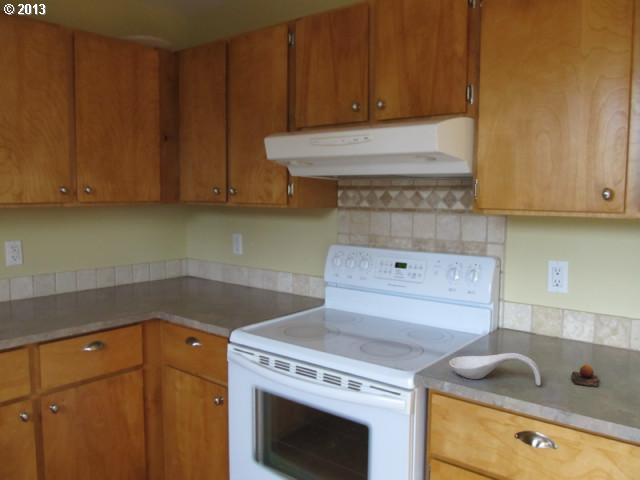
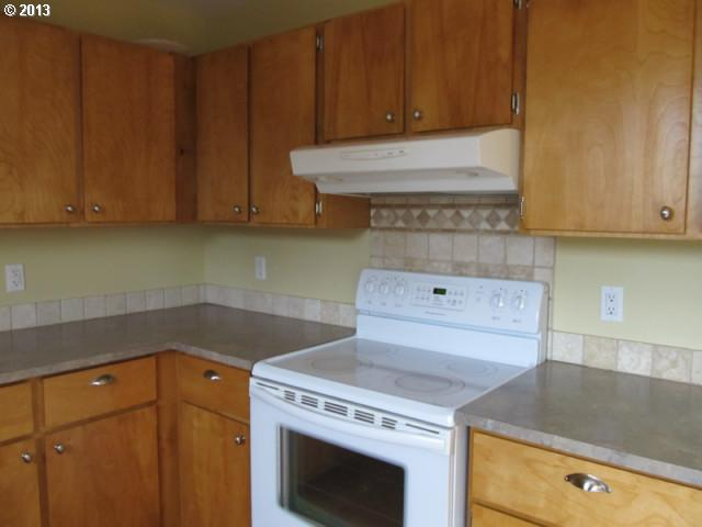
- spoon rest (493, 365)
- orange (584, 372)
